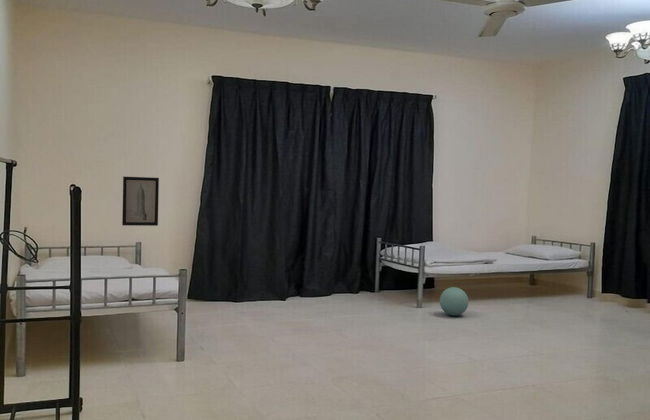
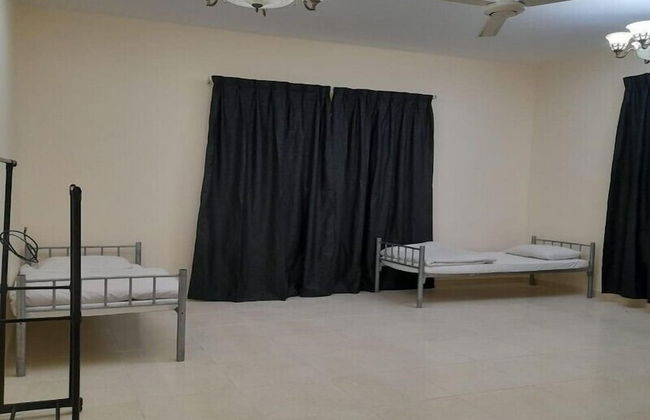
- wall art (140, 201)
- ball (454, 301)
